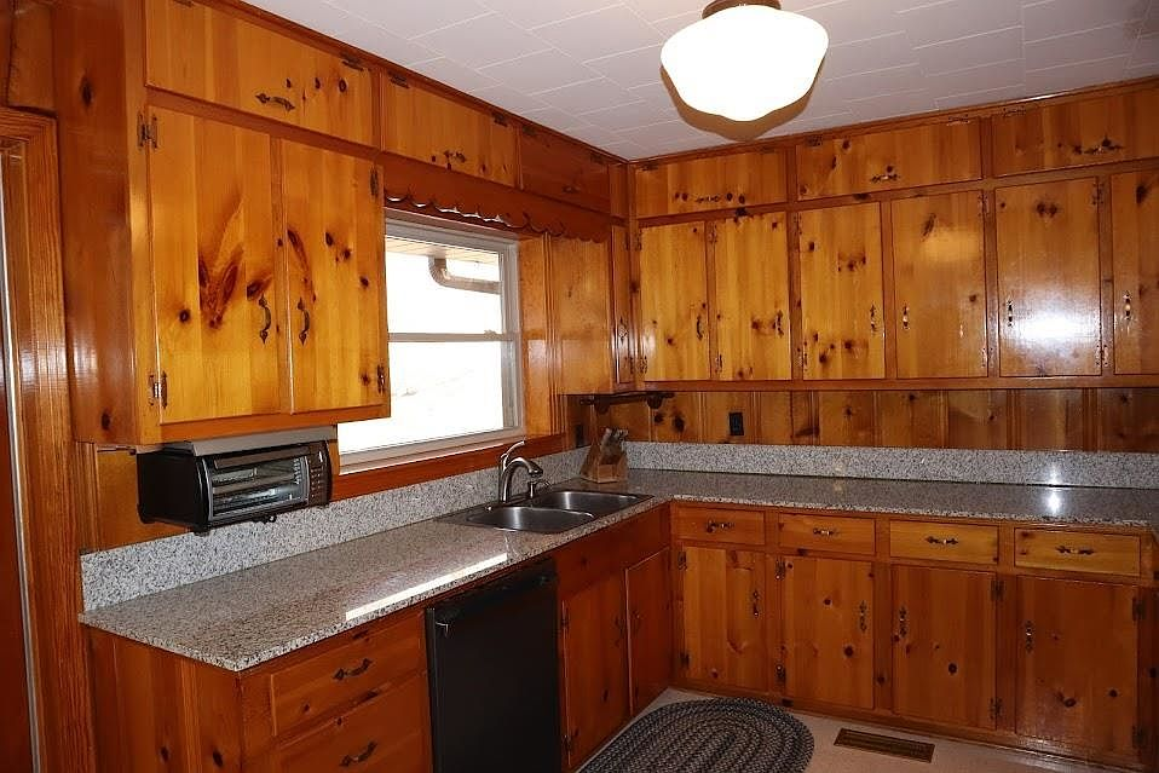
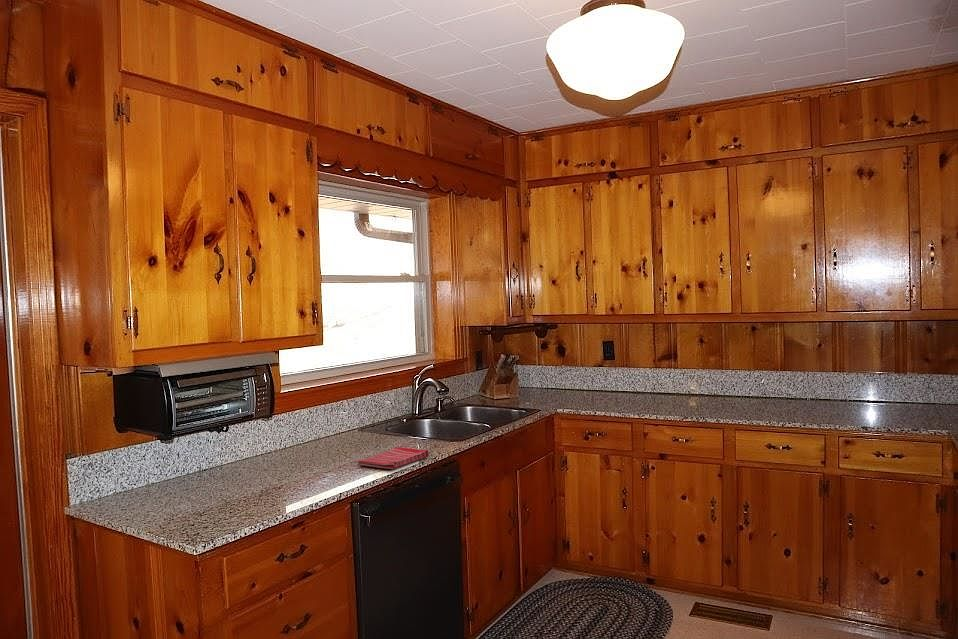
+ dish towel (394, 457)
